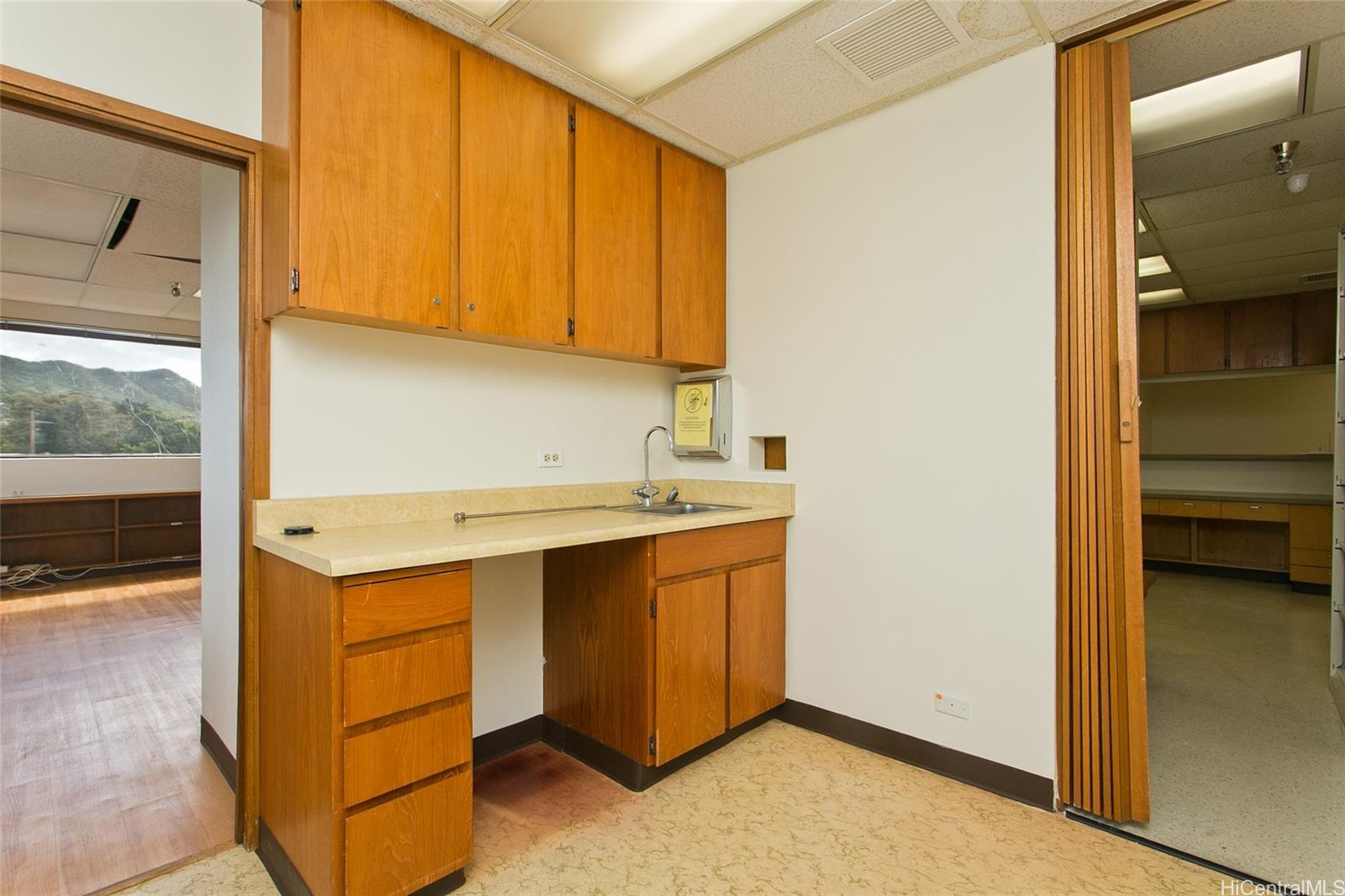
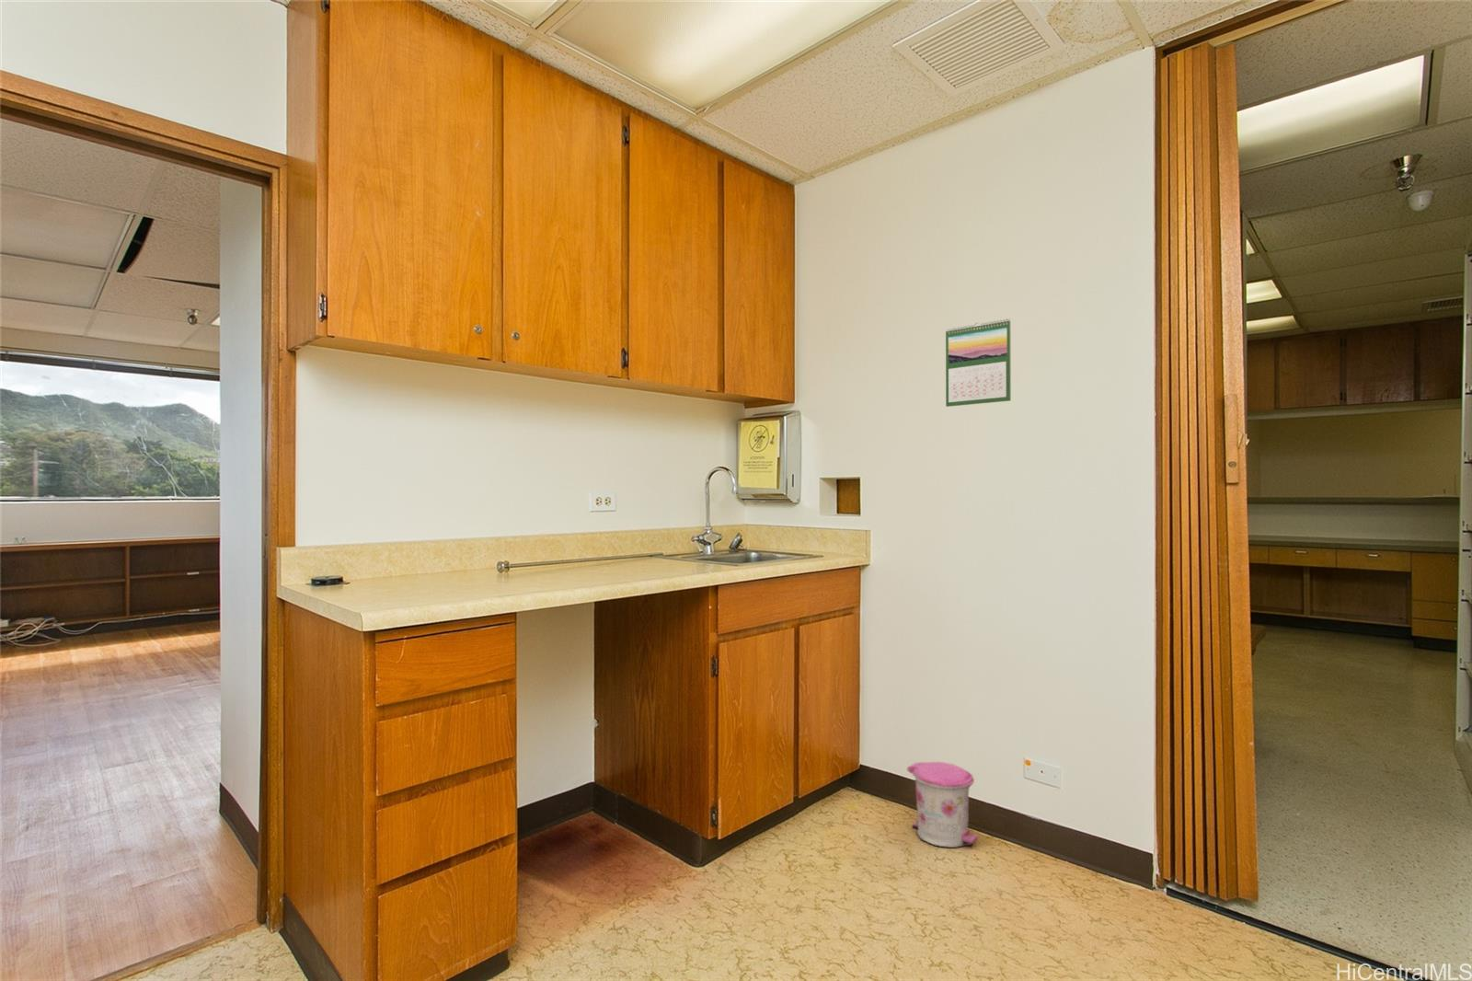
+ calendar (977, 362)
+ trash can (941, 801)
